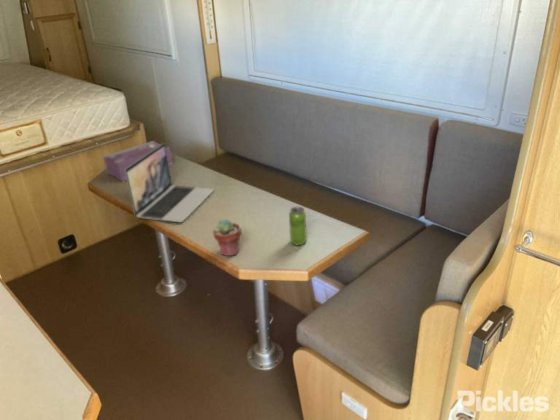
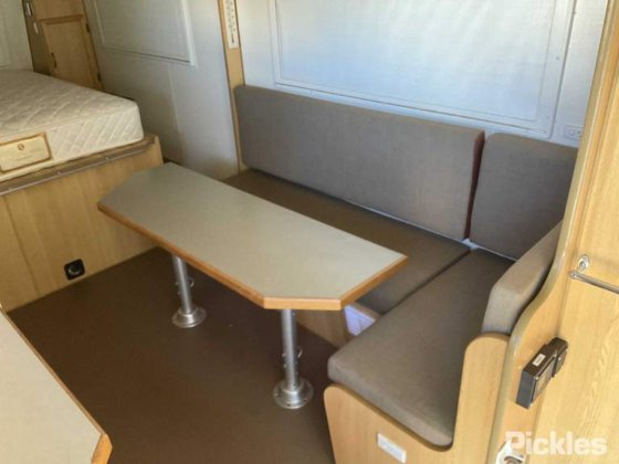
- beverage can (297, 226)
- potted succulent (227, 235)
- tissue box (138, 159)
- laptop (171, 182)
